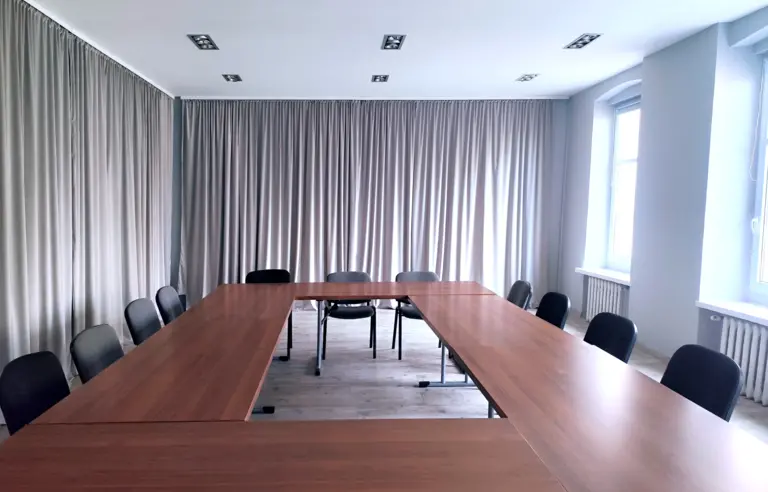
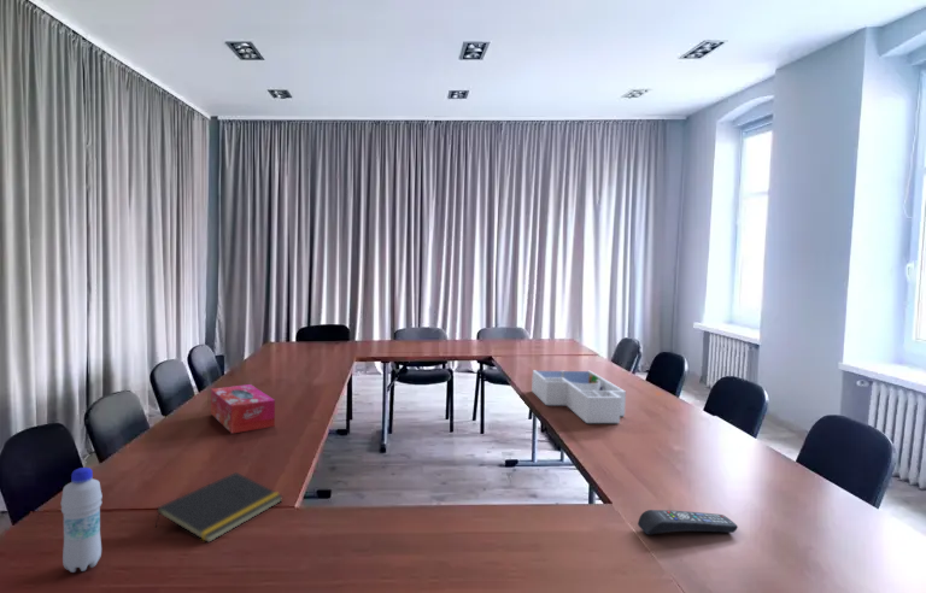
+ tissue box (241, 406)
+ desk organizer (578, 393)
+ remote control (686, 522)
+ bottle (82, 517)
+ notepad (223, 503)
